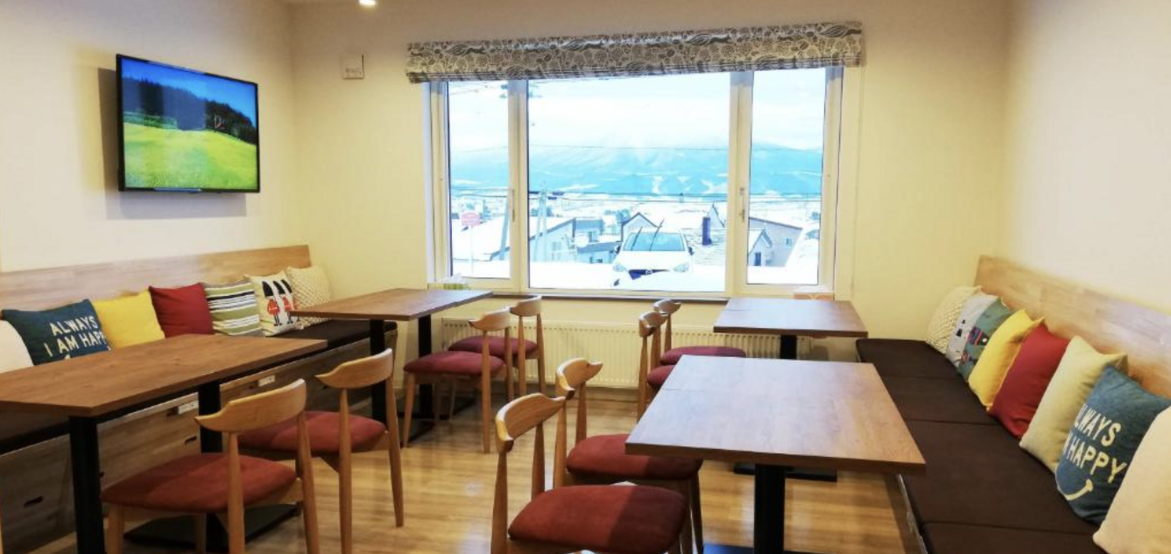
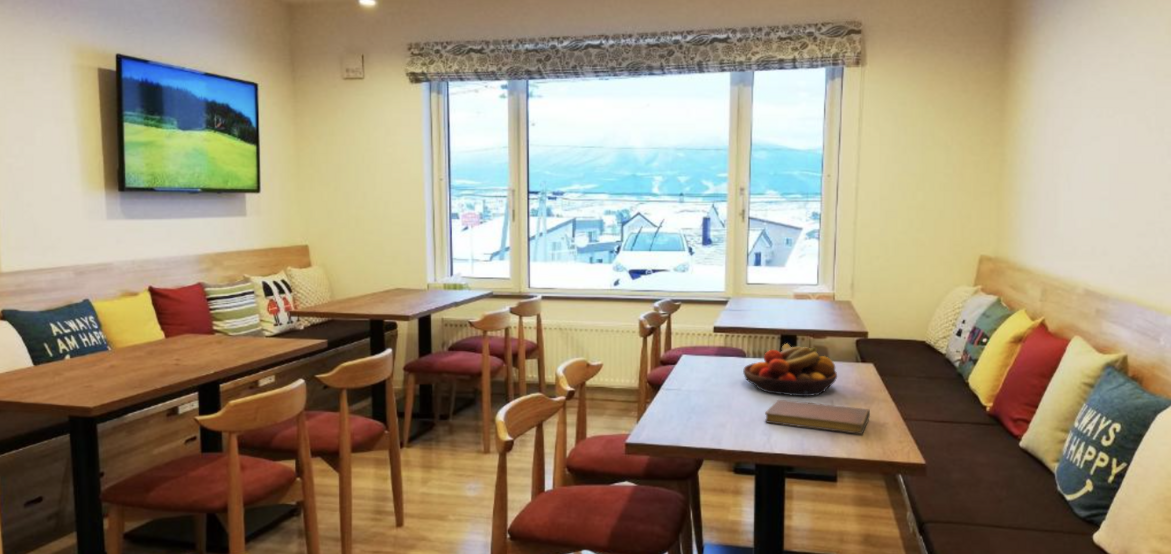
+ fruit bowl (789, 366)
+ notebook (817, 415)
